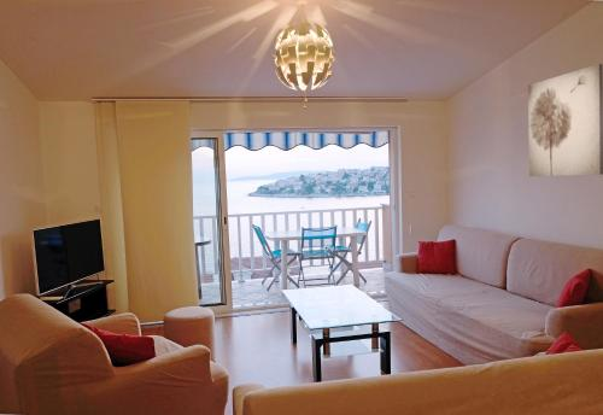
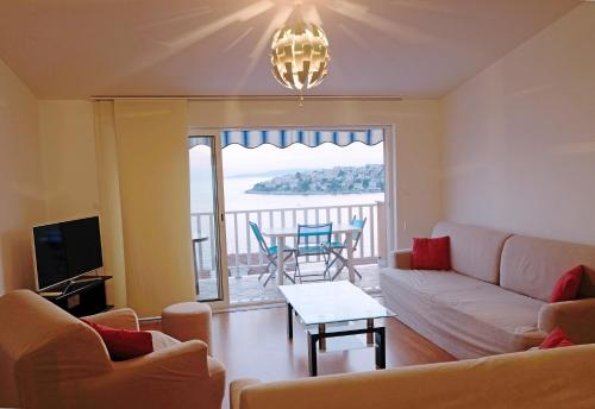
- wall art (562, 125)
